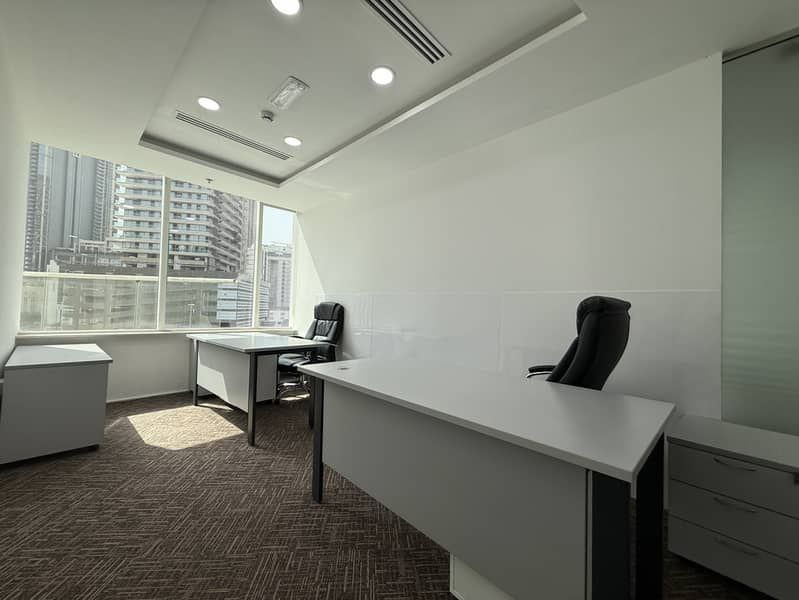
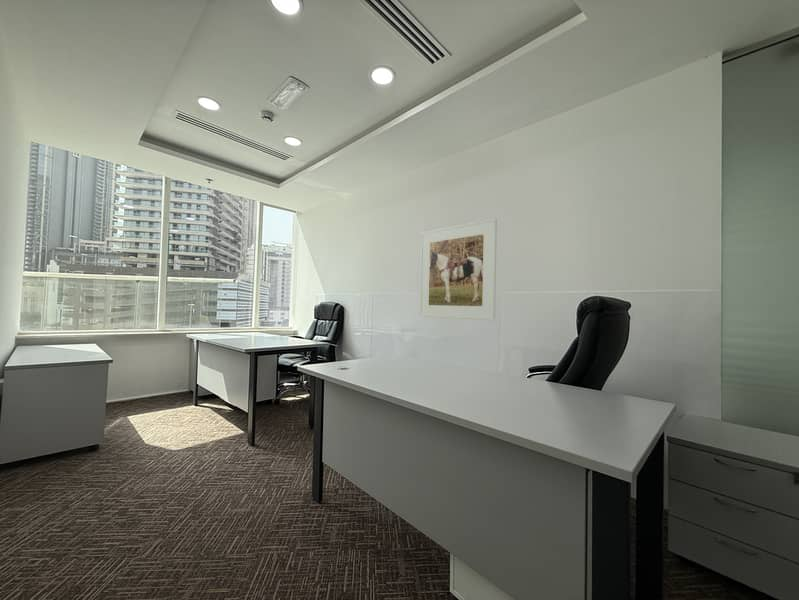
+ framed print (454, 272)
